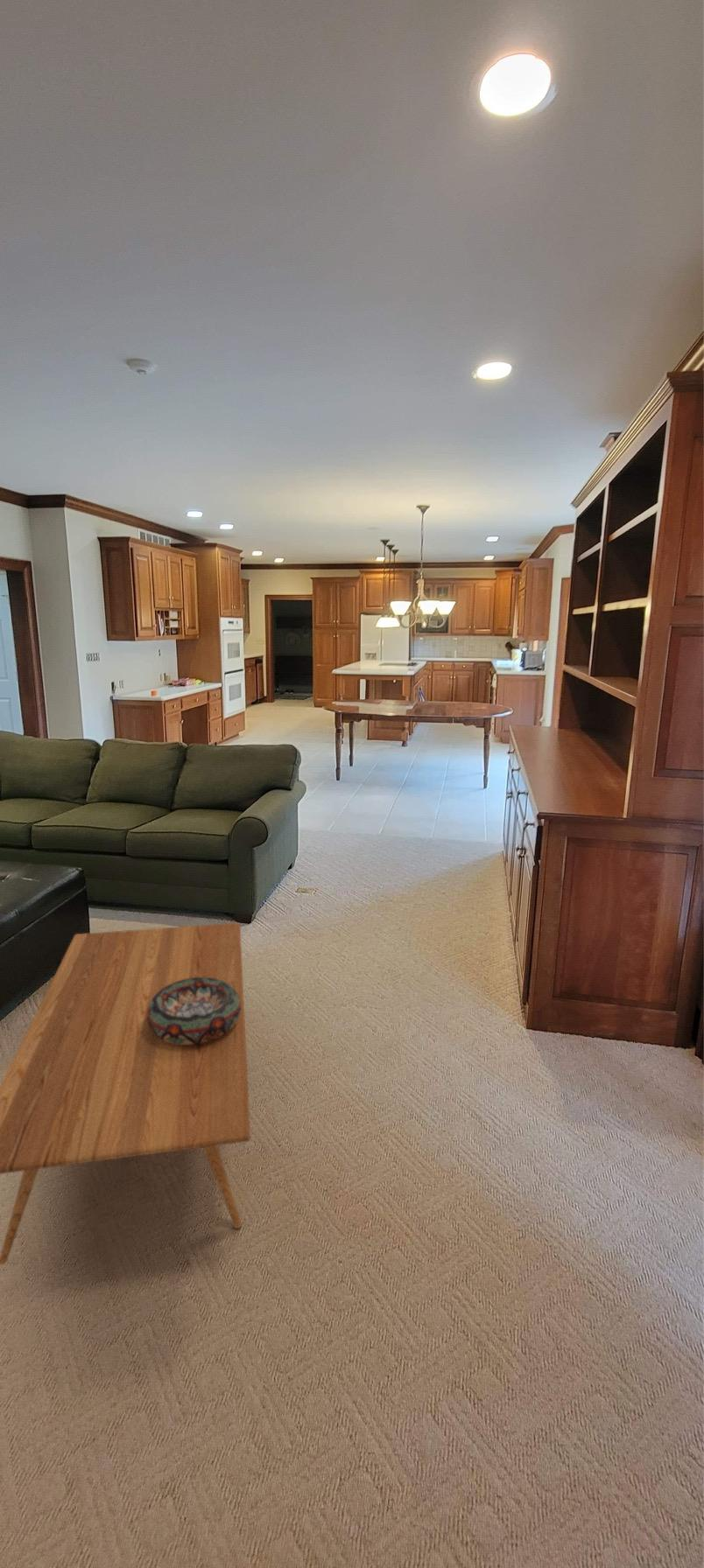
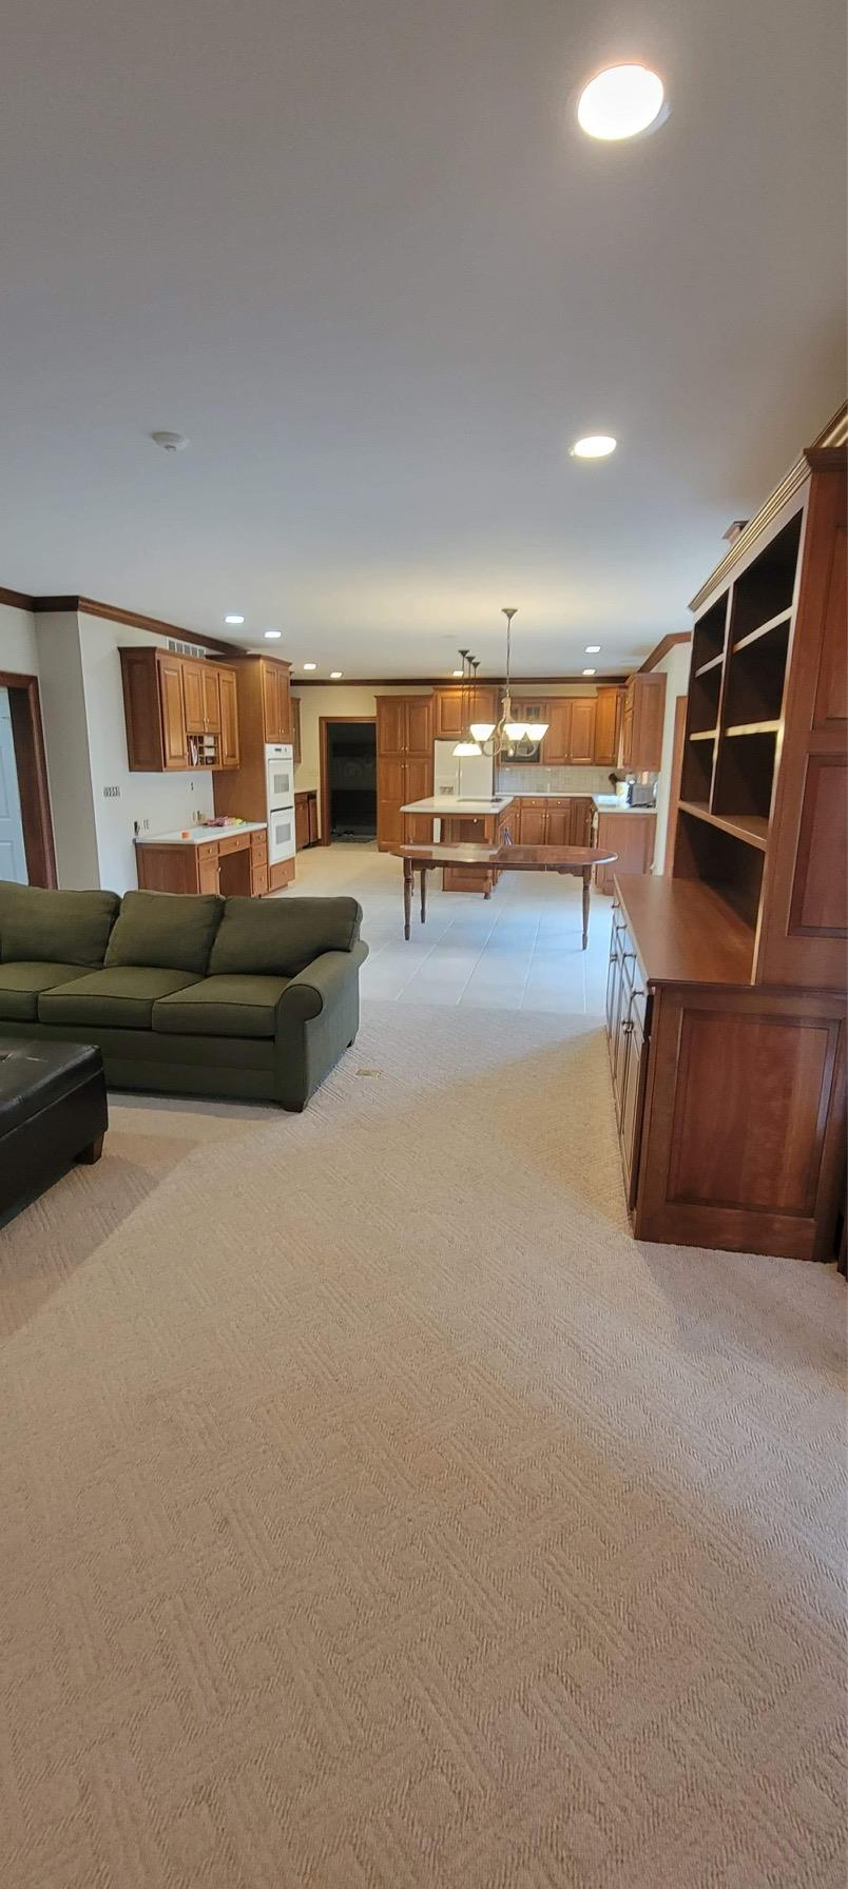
- coffee table (144, 1056)
- decorative bowl (194, 1009)
